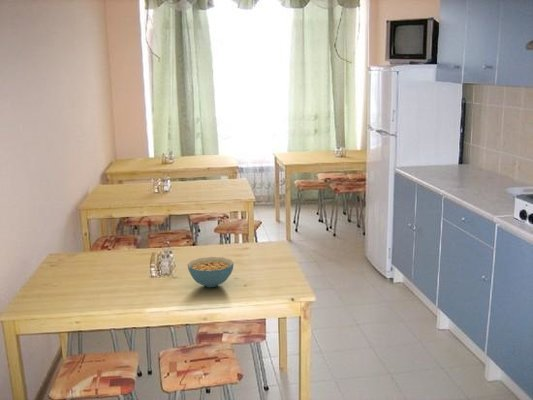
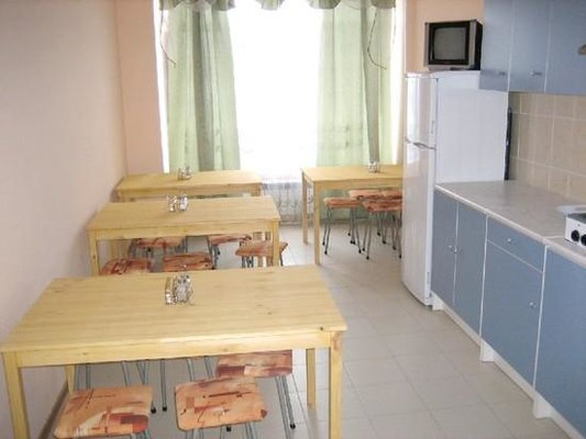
- cereal bowl (211, 274)
